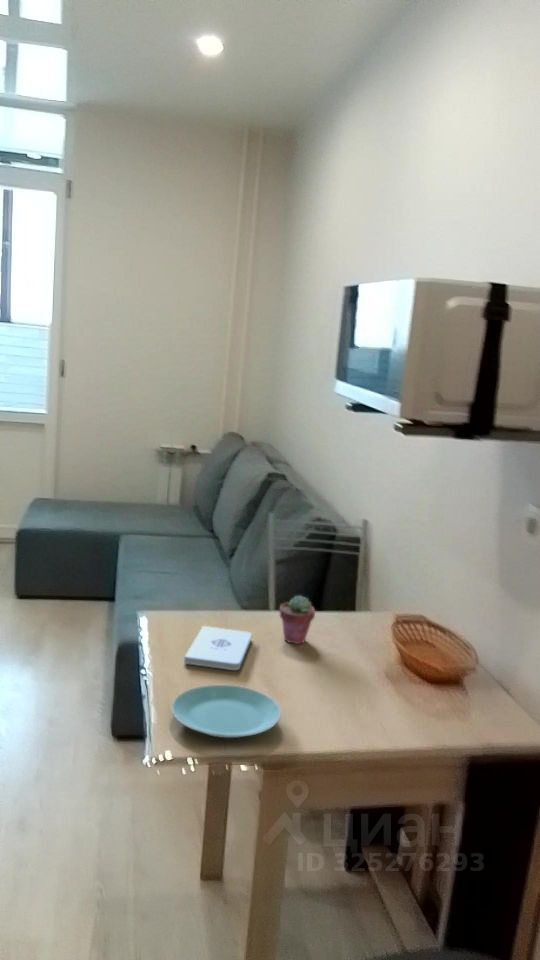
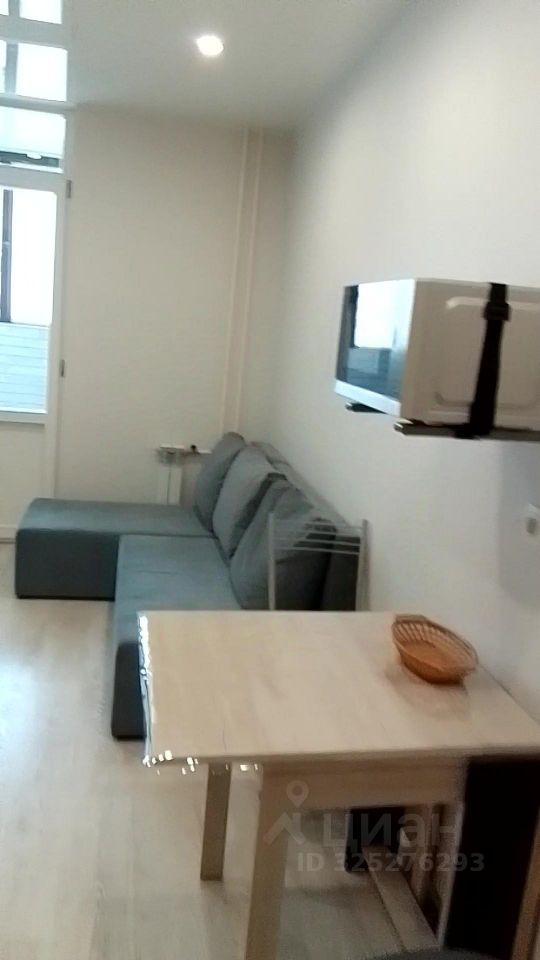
- notepad (219, 647)
- plate (226, 714)
- potted succulent (296, 617)
